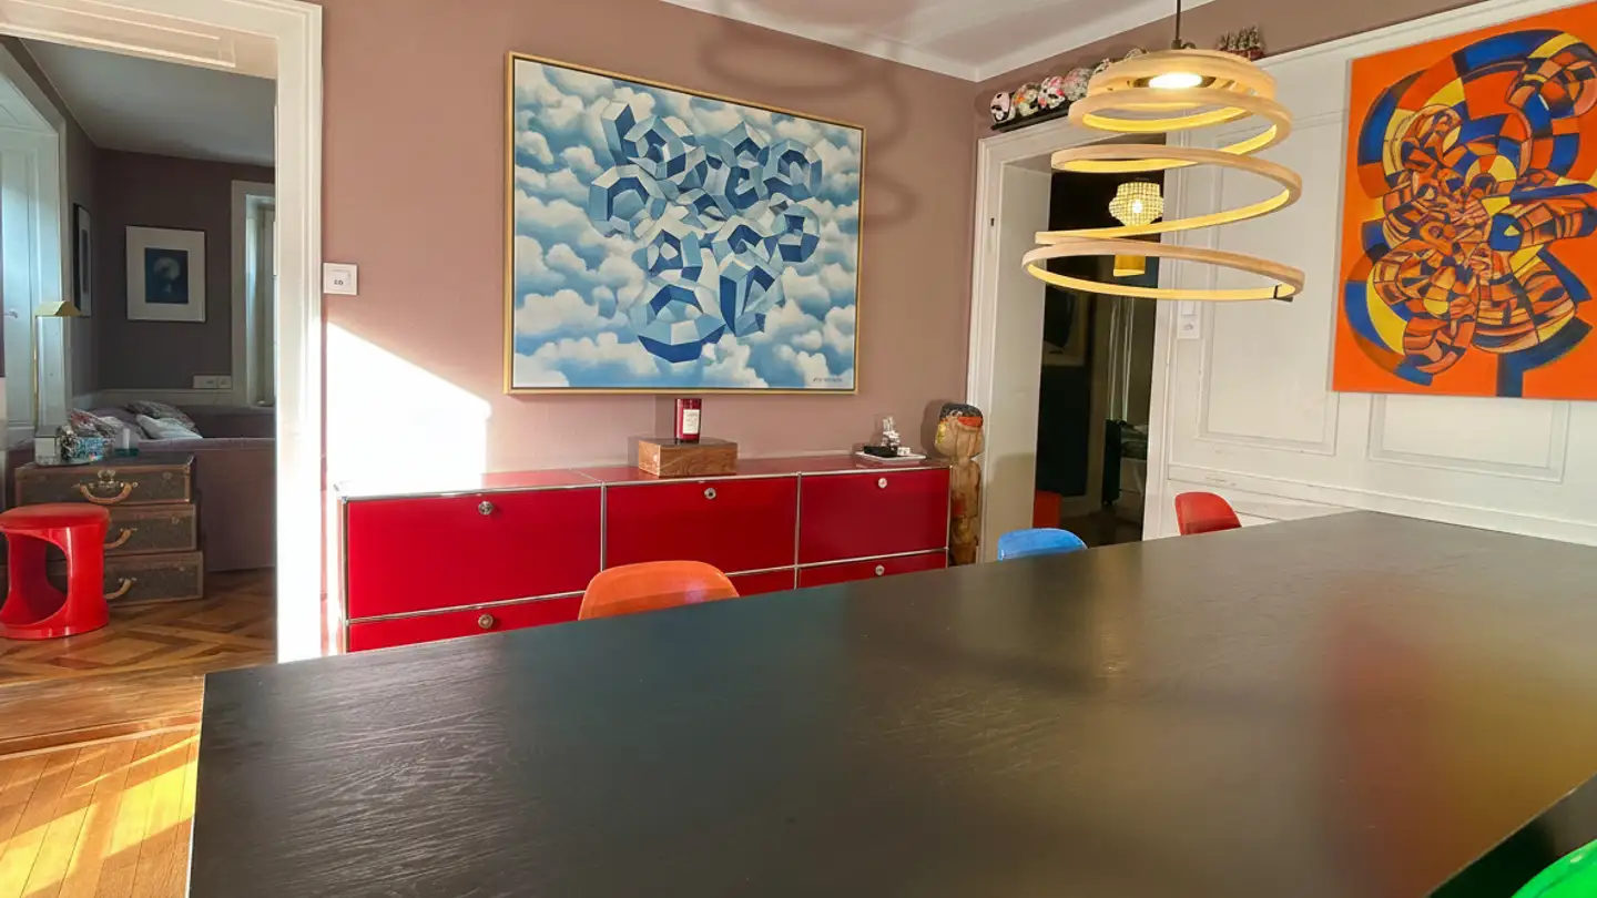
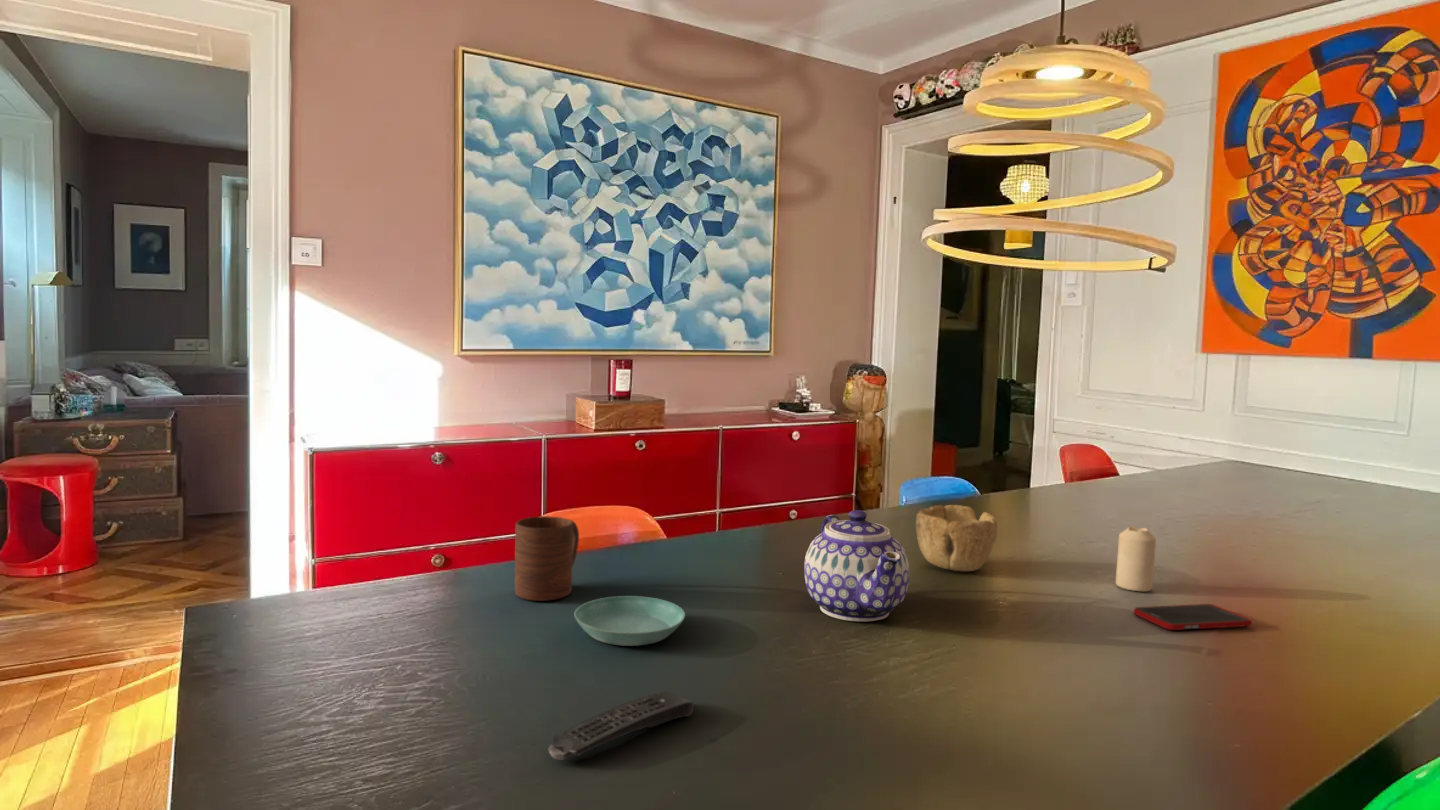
+ remote control (621, 724)
+ bowl (955, 538)
+ cup (547, 555)
+ candle (1135, 557)
+ saucer (629, 622)
+ cell phone (1191, 617)
+ teapot (856, 560)
